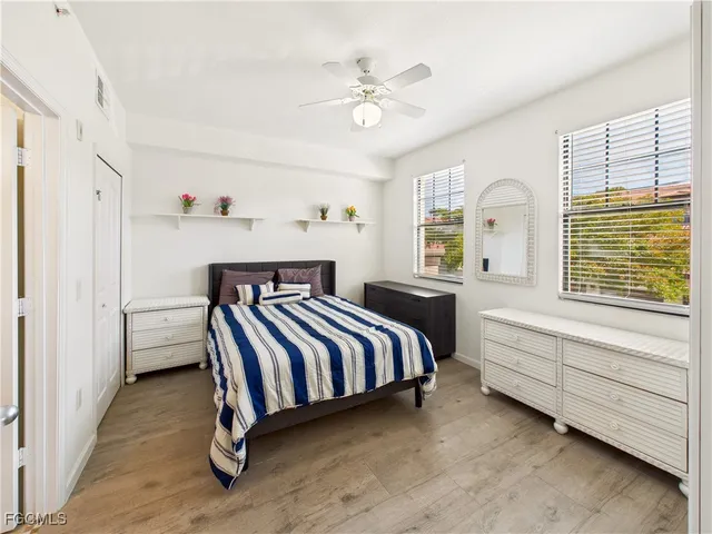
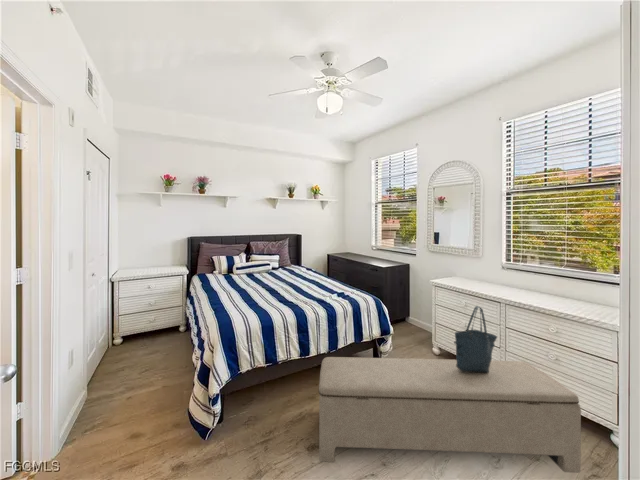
+ tote bag (475, 338)
+ bench (433, 405)
